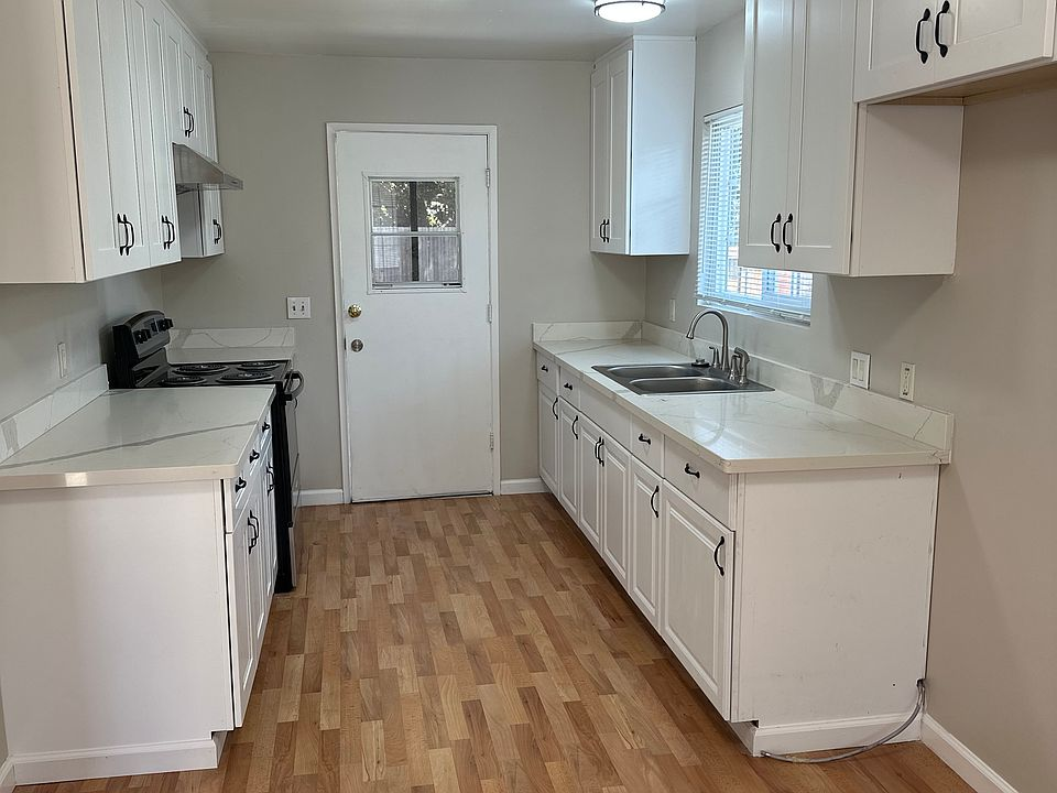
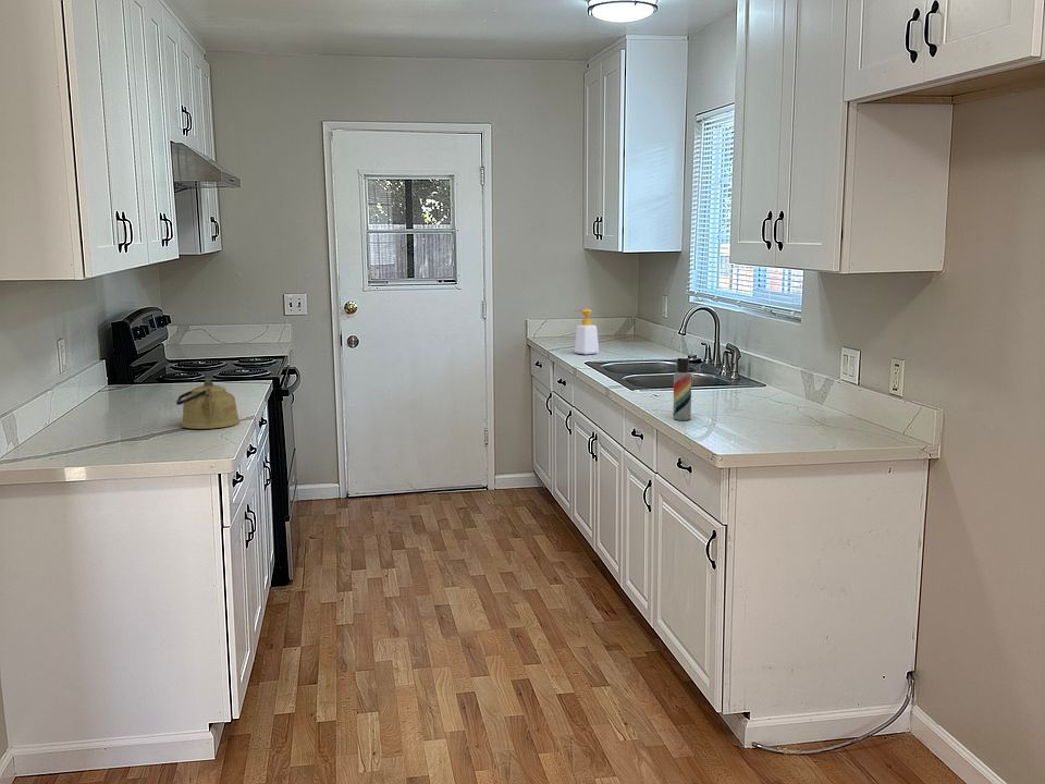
+ lotion bottle (681, 388)
+ soap bottle (583, 330)
+ kettle (208, 403)
